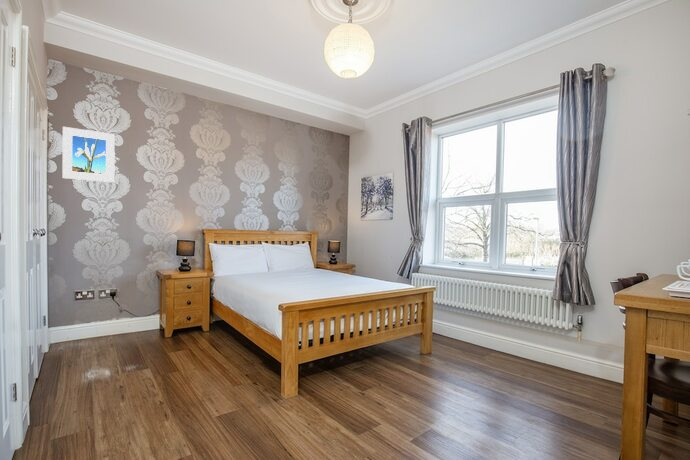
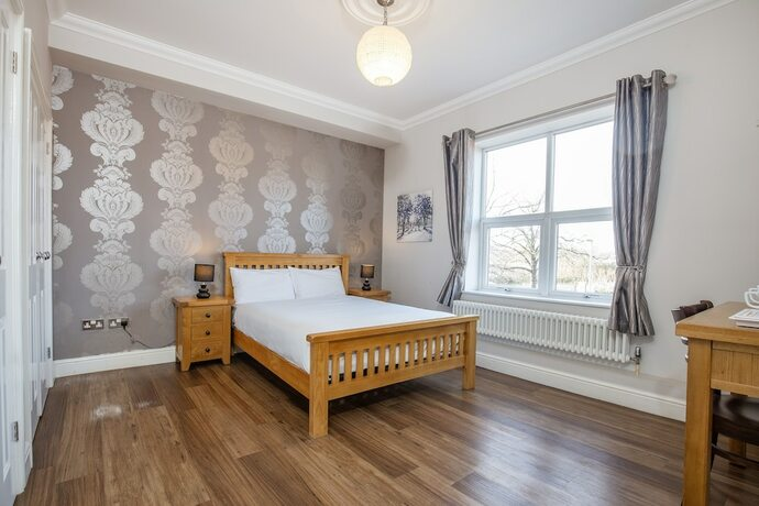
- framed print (89, 155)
